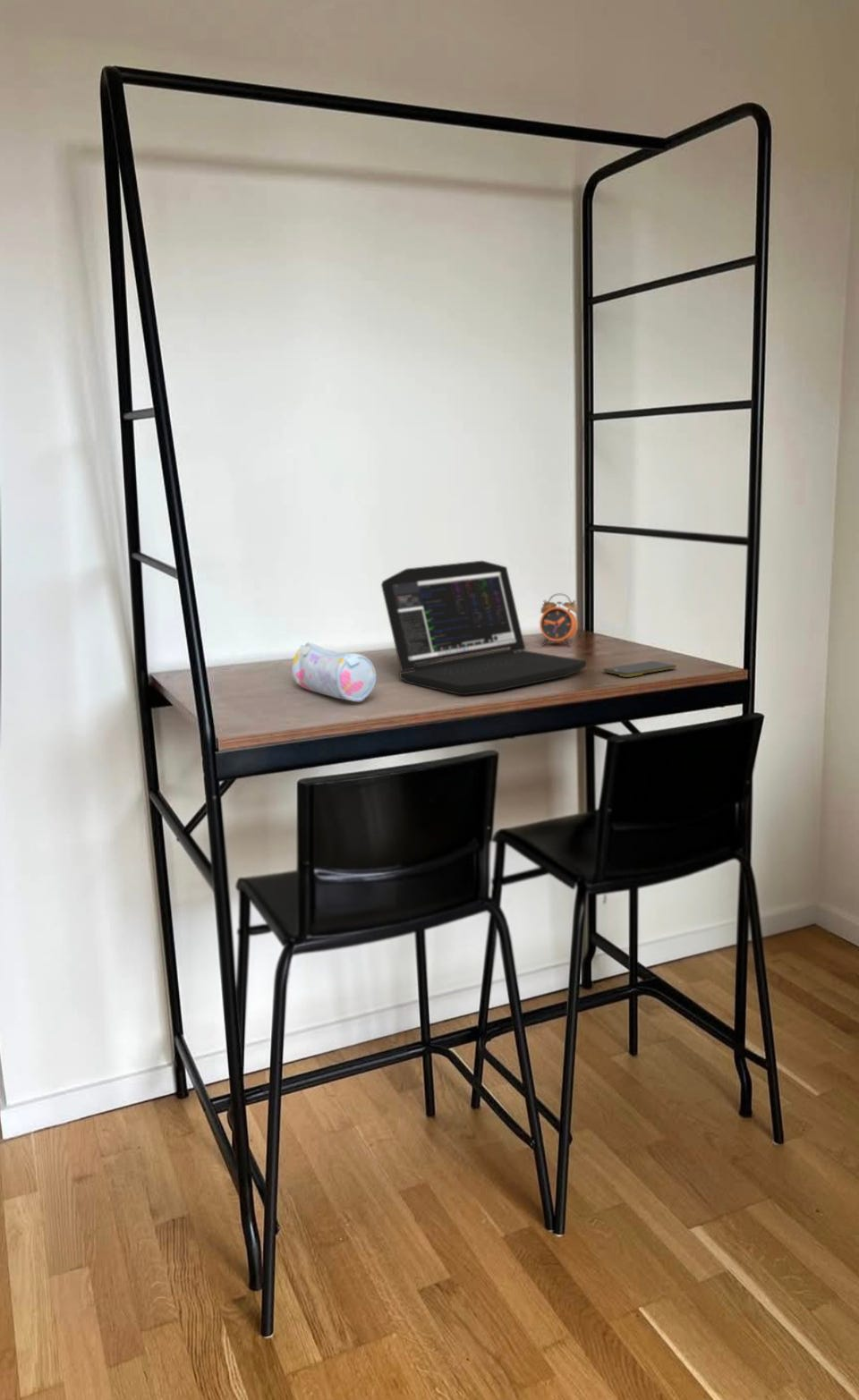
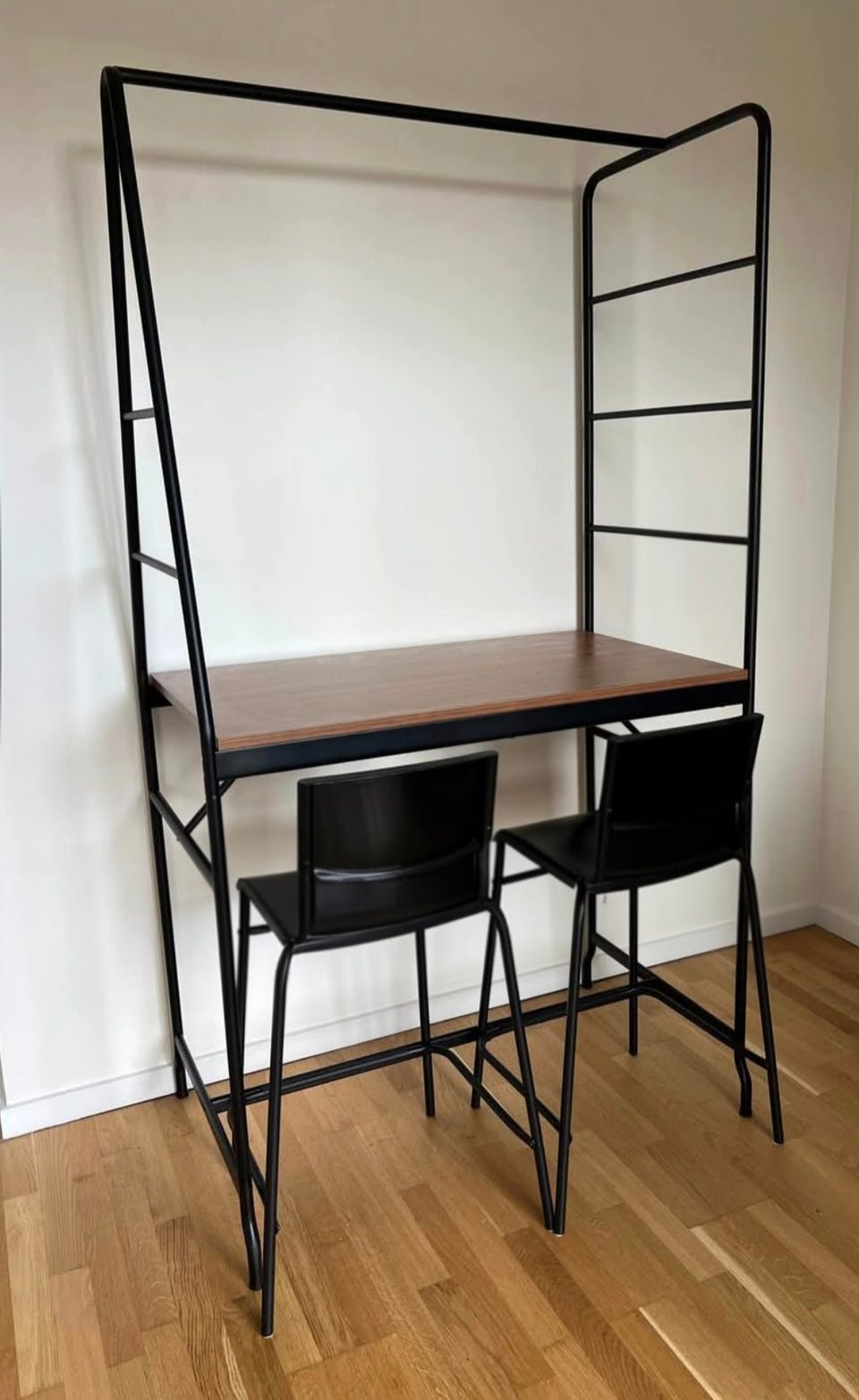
- pencil case (333, 671)
- laptop (487, 622)
- smartphone (640, 668)
- alarm clock (558, 619)
